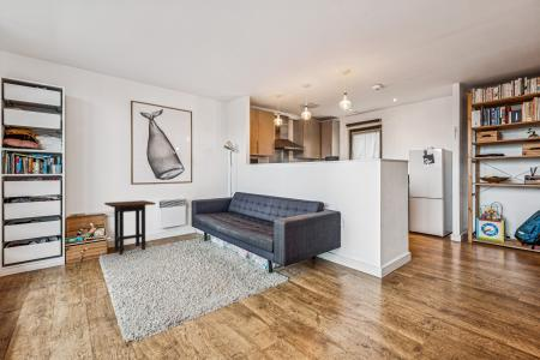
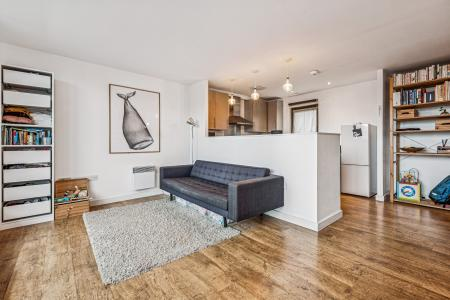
- side table (136, 226)
